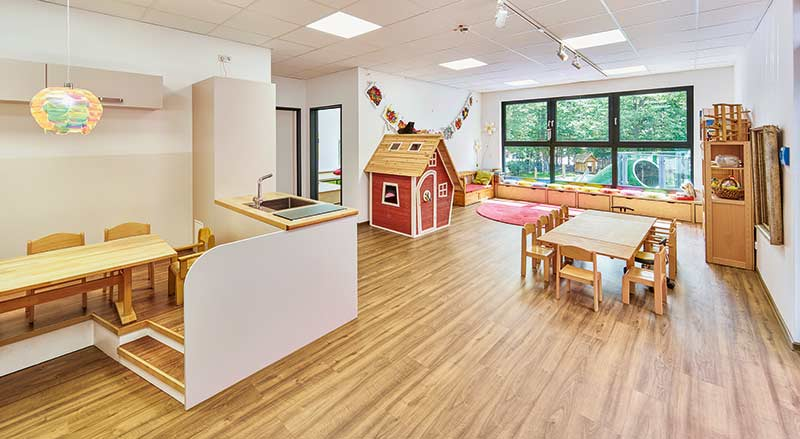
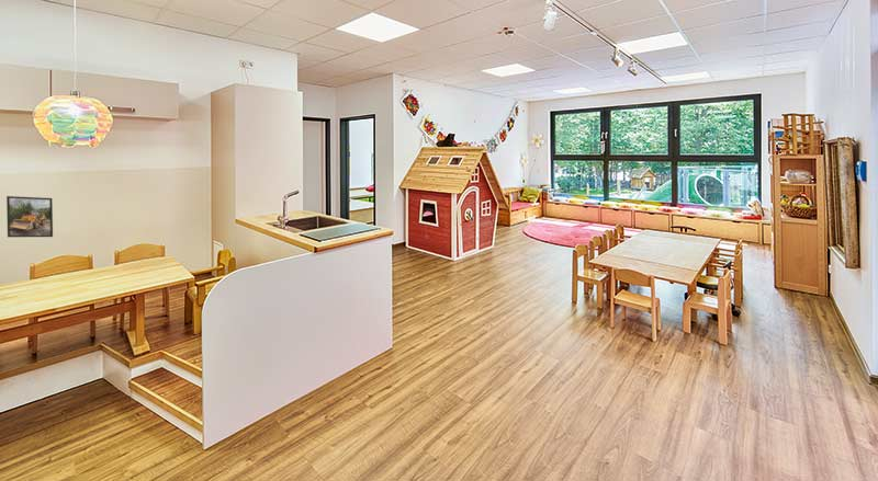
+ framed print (30, 217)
